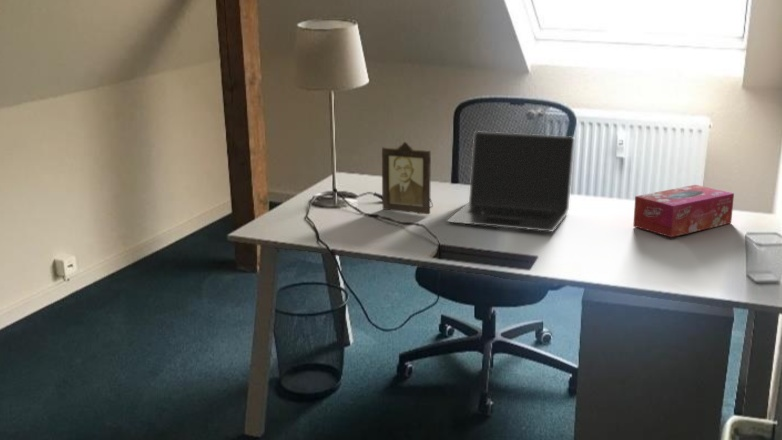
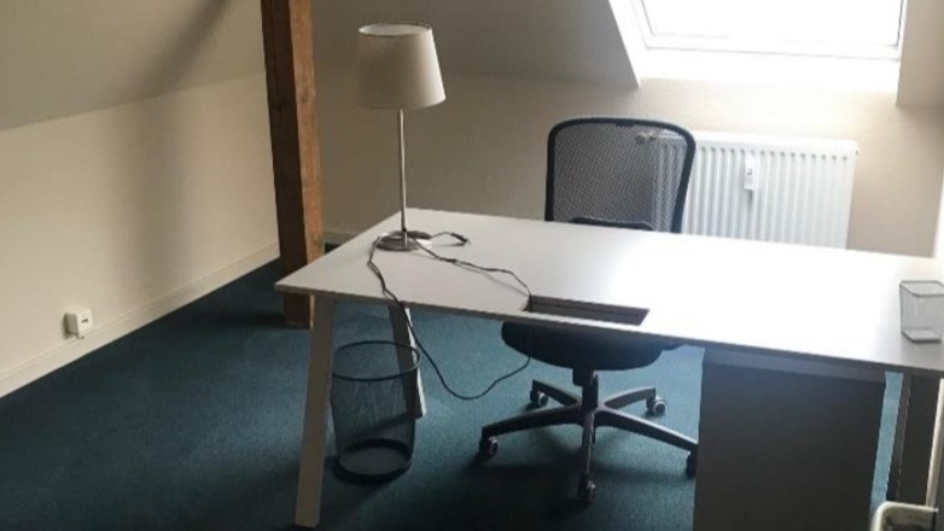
- laptop (511, 179)
- tissue box (683, 209)
- photo frame (410, 174)
